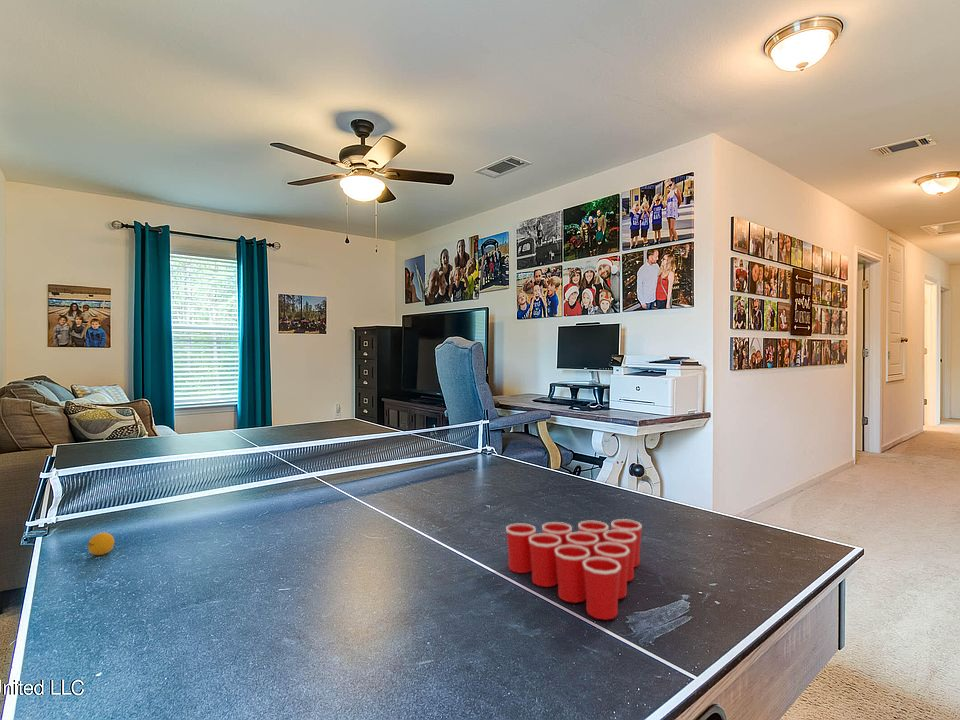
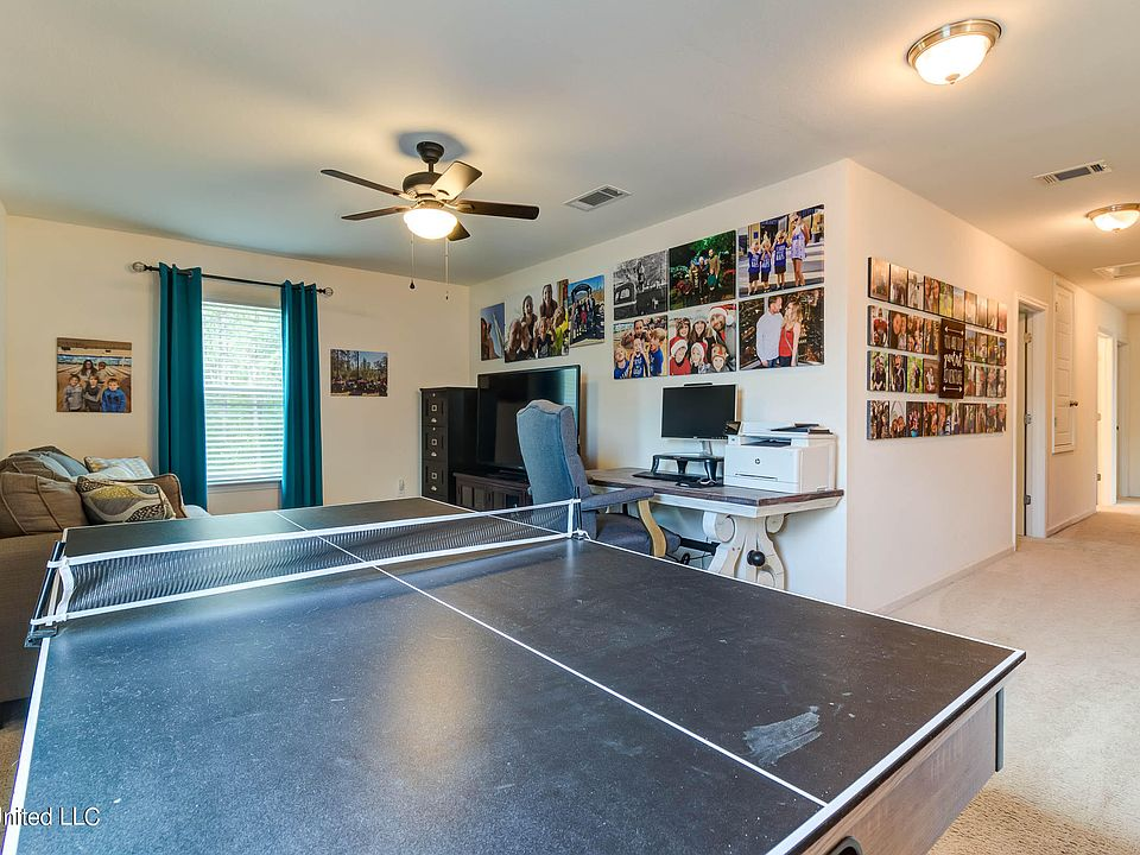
- cup (594, 554)
- ping-pong ball (101, 543)
